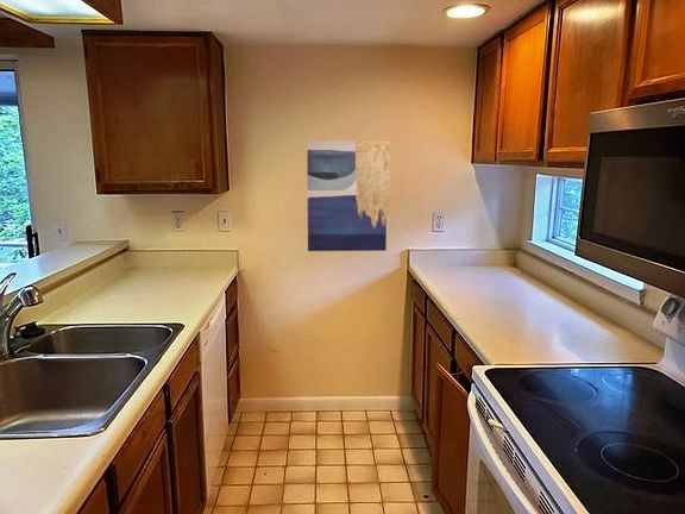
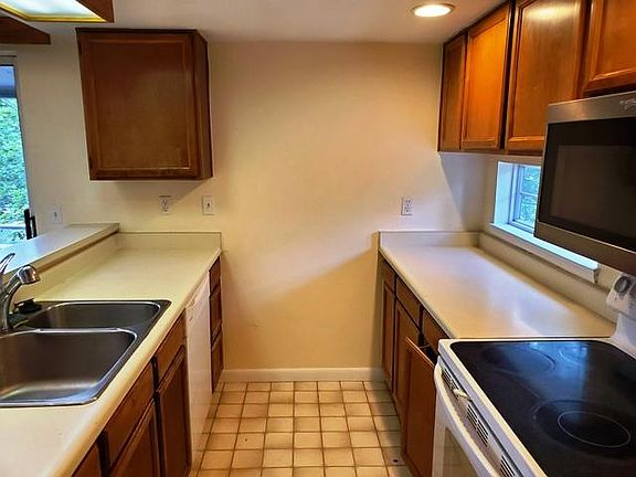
- wall art (347, 196)
